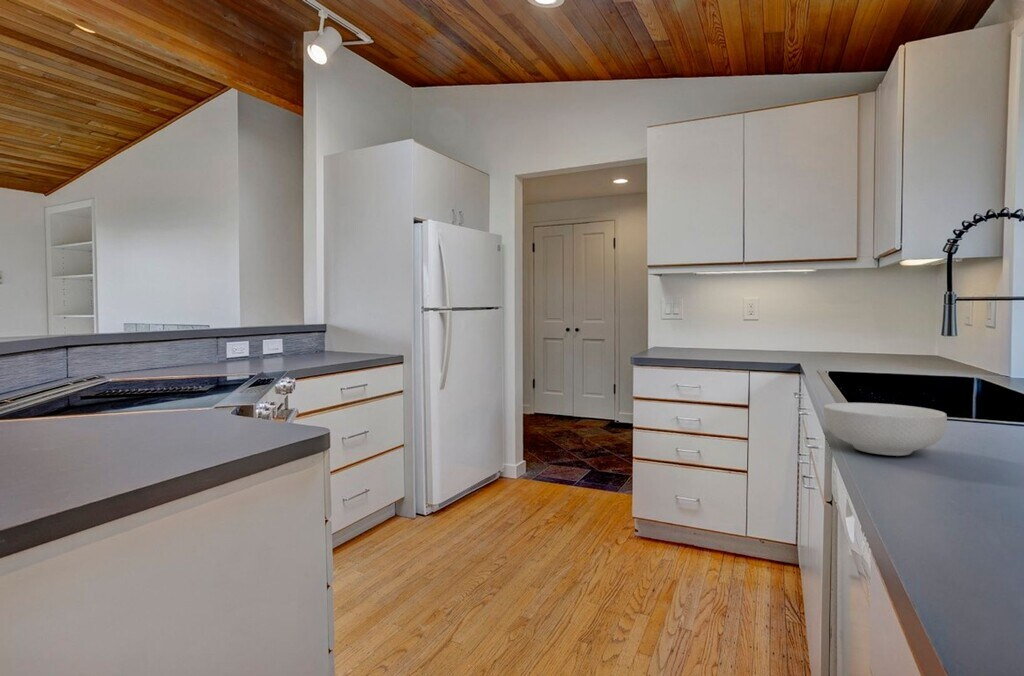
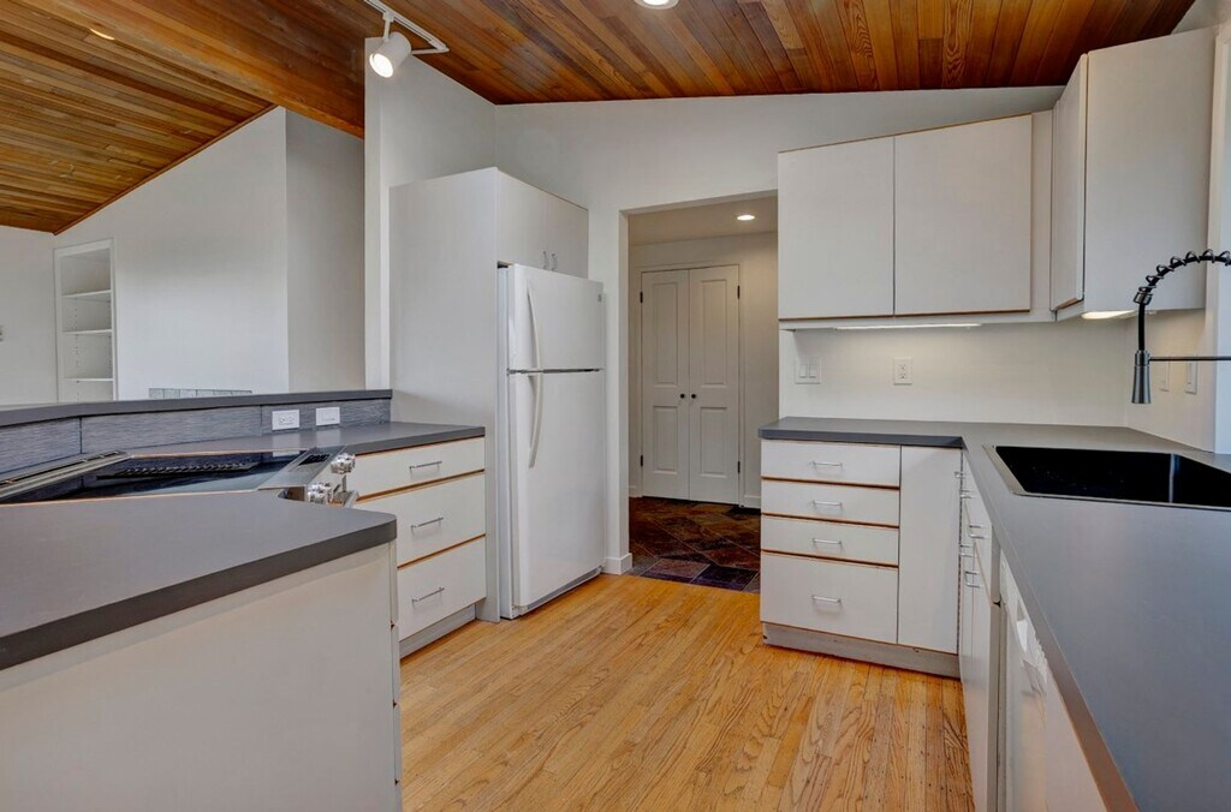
- cereal bowl (881, 429)
